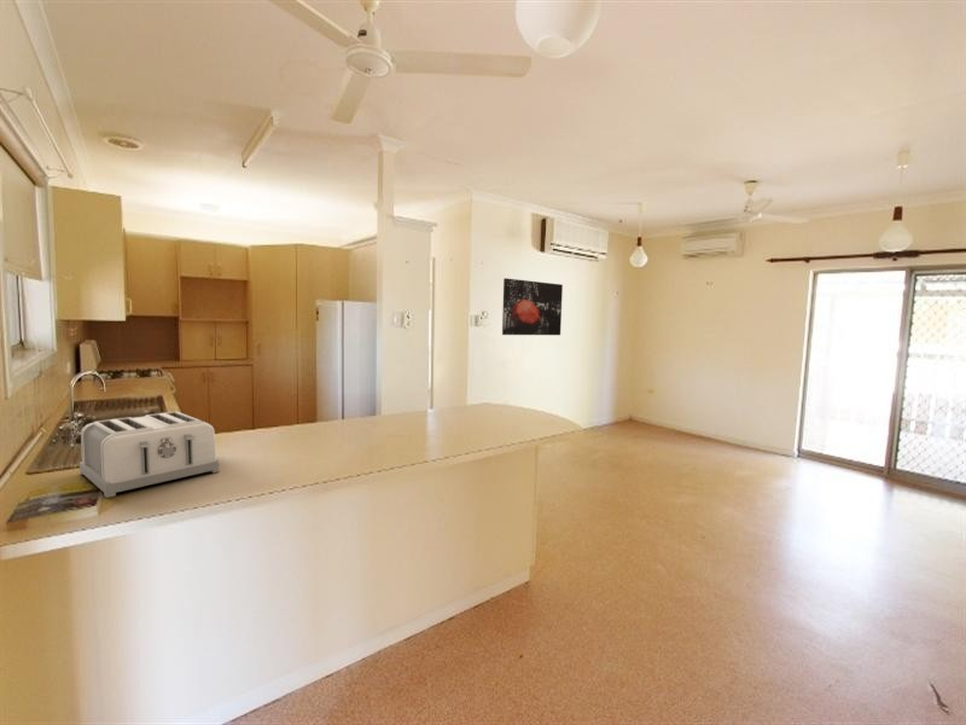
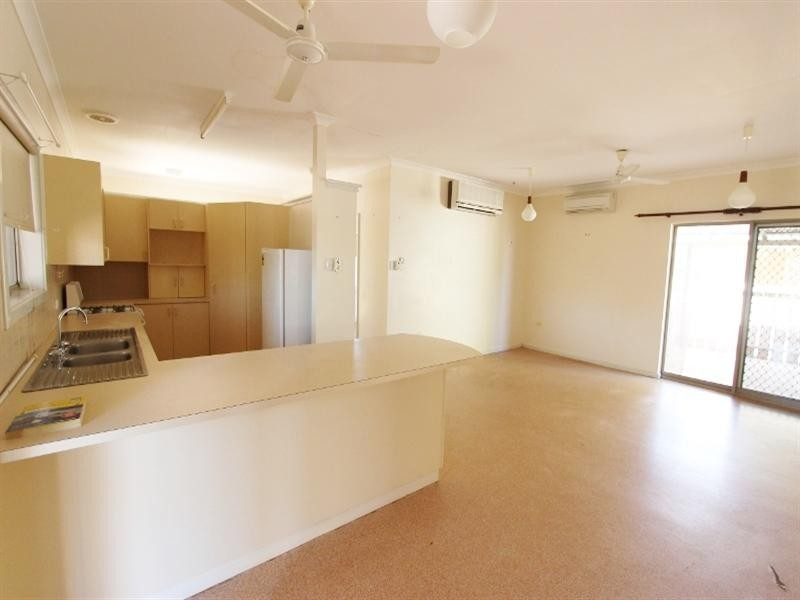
- wall art (534, 308)
- toaster (151, 447)
